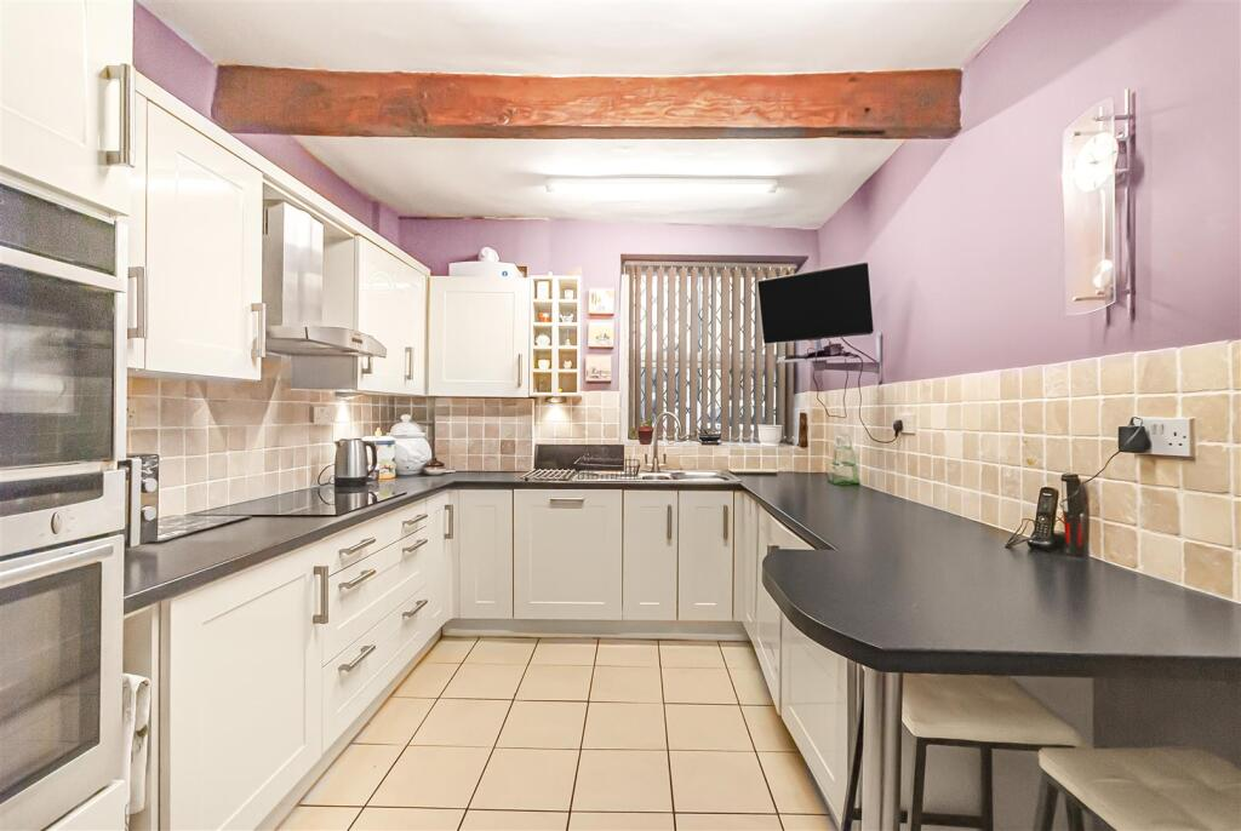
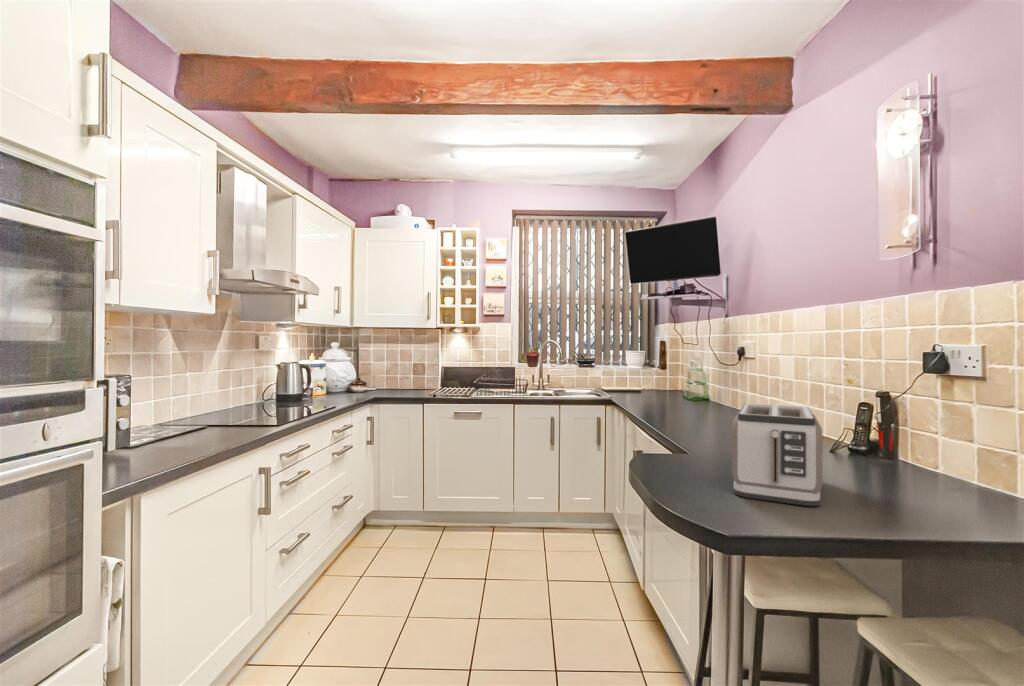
+ toaster (775, 448)
